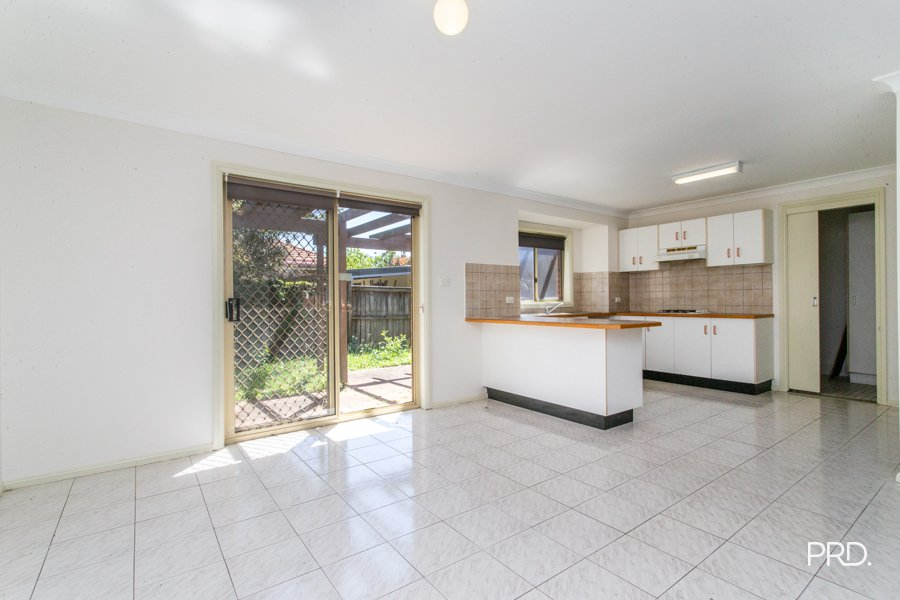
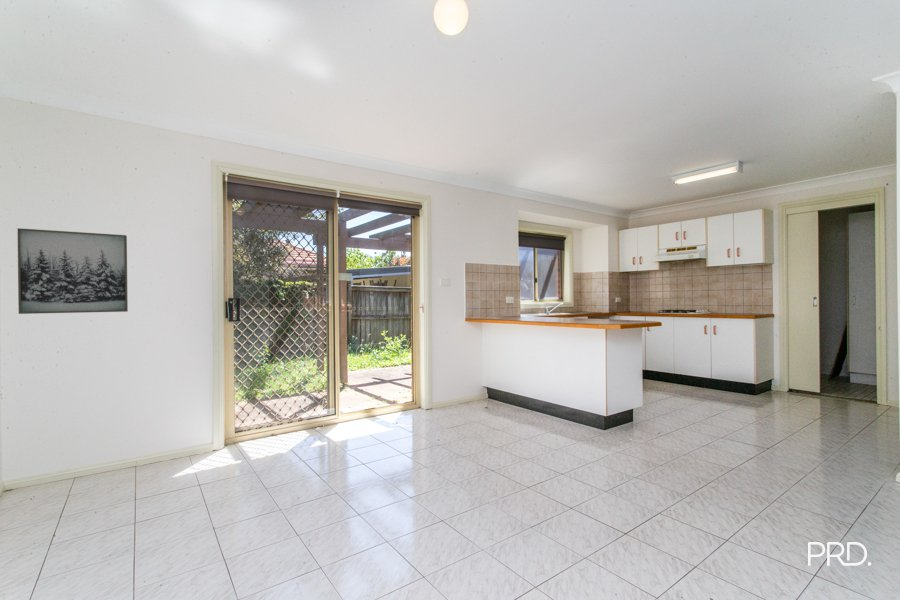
+ wall art (76, 272)
